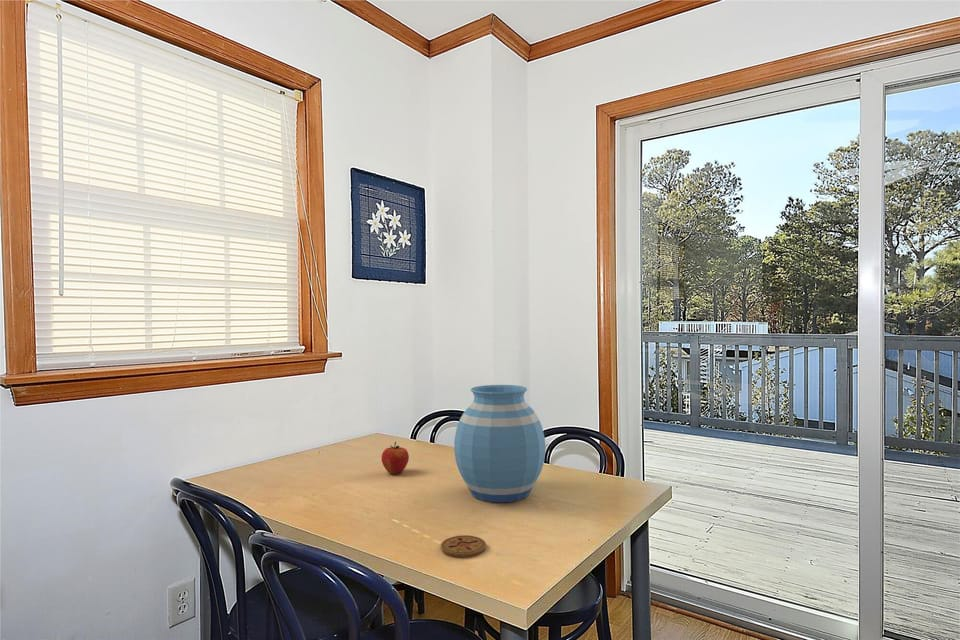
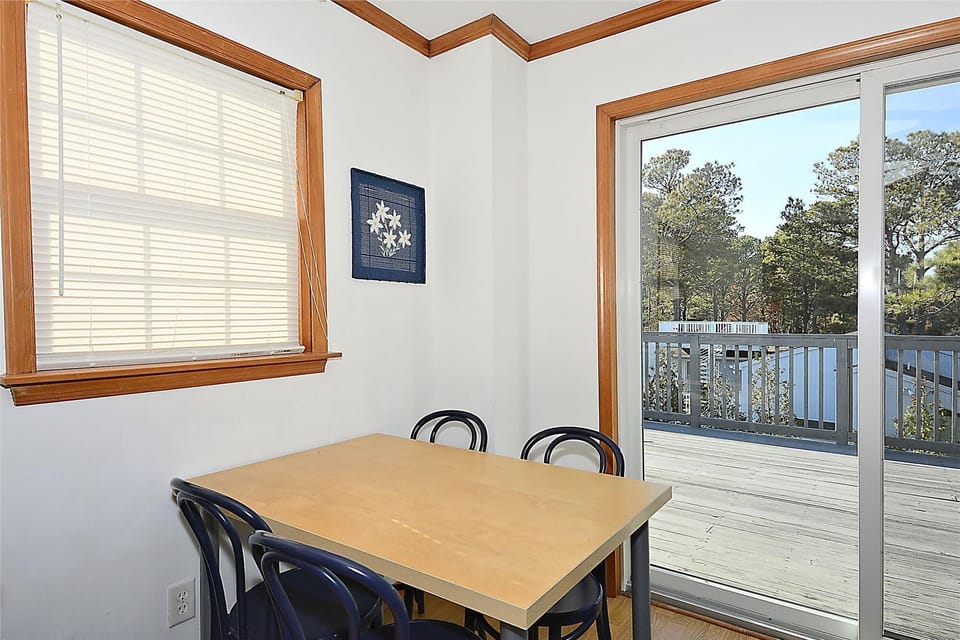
- coaster (463, 545)
- apple (395, 457)
- vase (499, 440)
